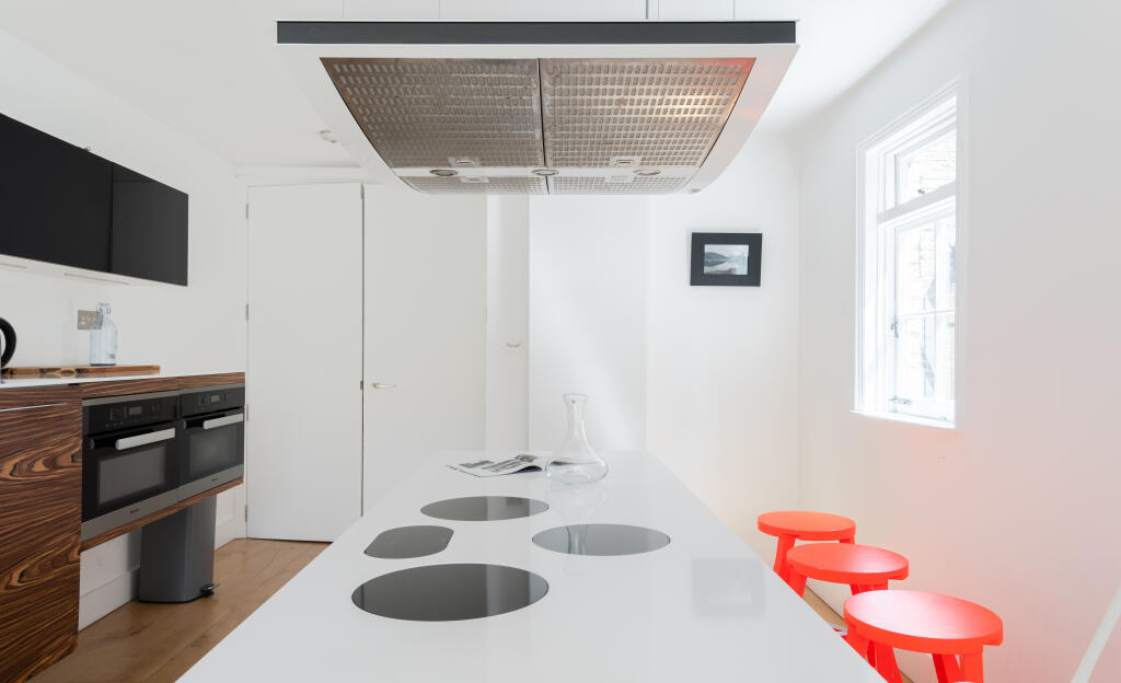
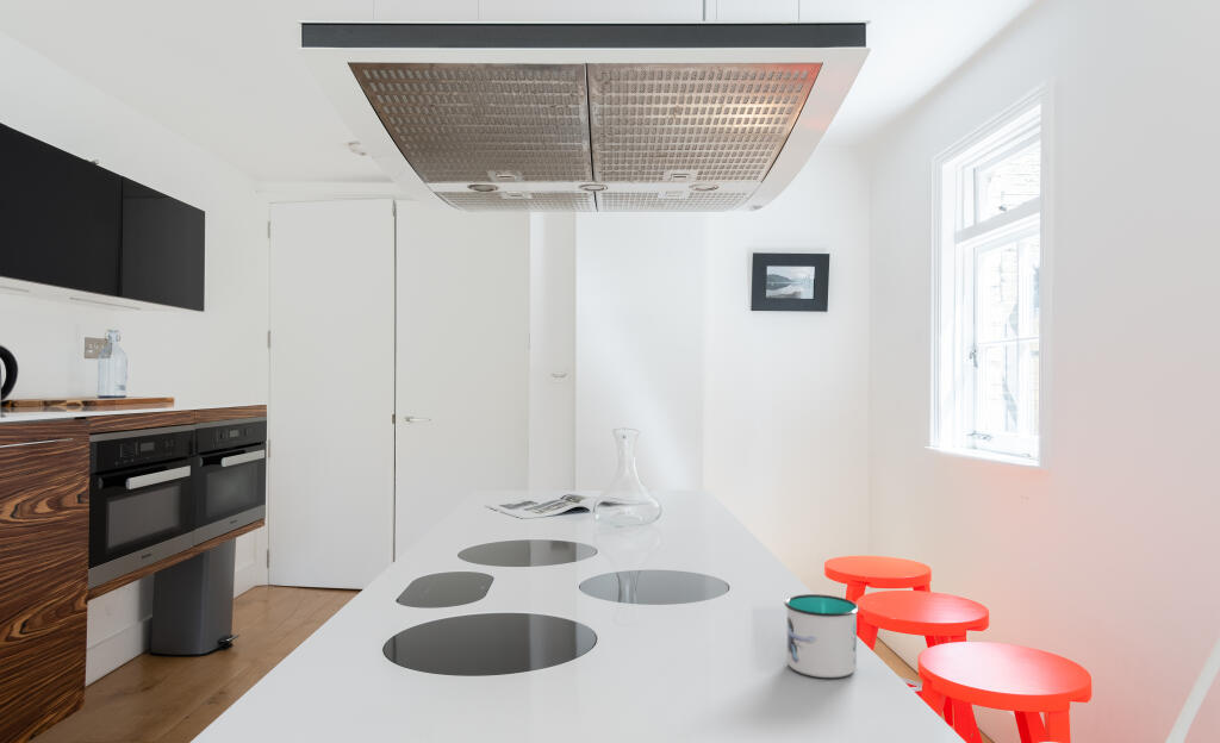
+ mug (820, 632)
